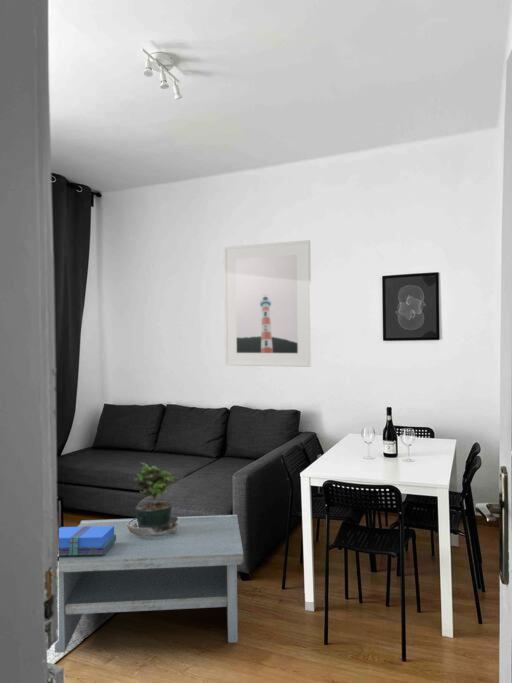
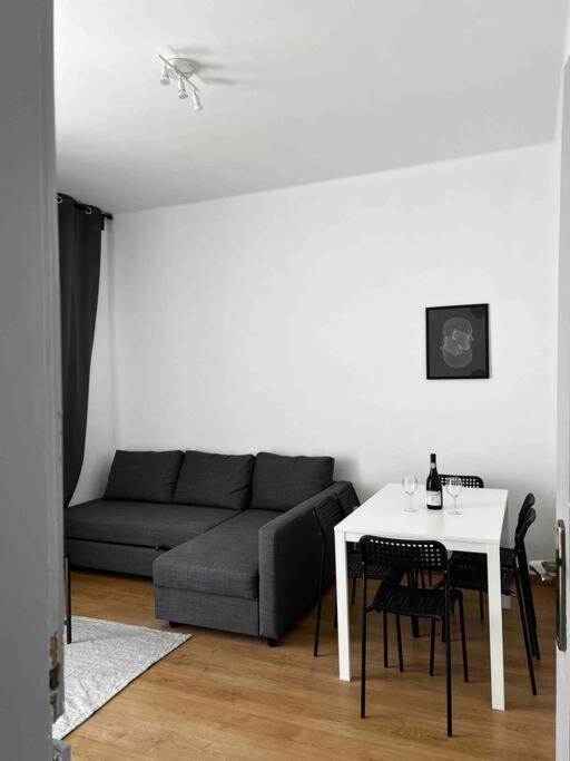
- potted plant (154, 494)
- books (80, 543)
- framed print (266, 305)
- coffee table (153, 572)
